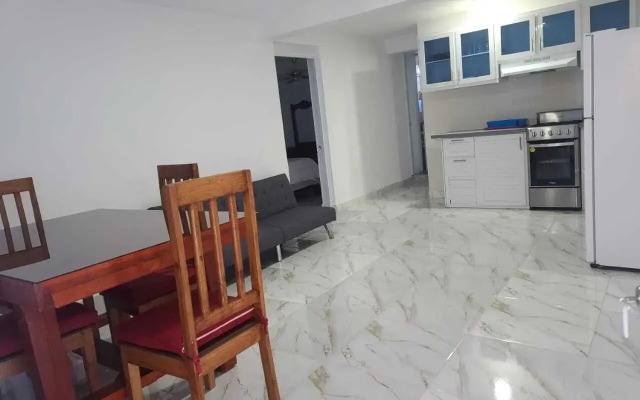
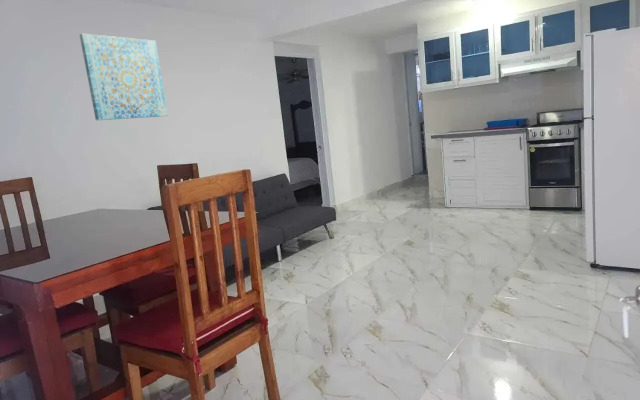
+ wall art (127, 78)
